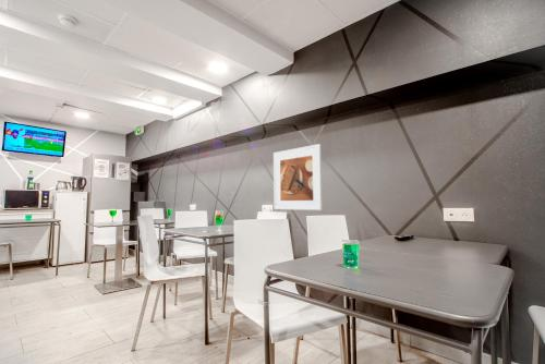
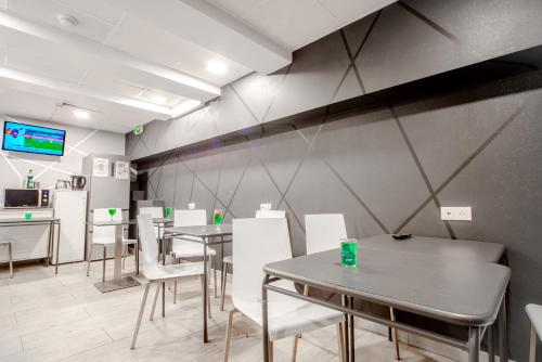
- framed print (295, 179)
